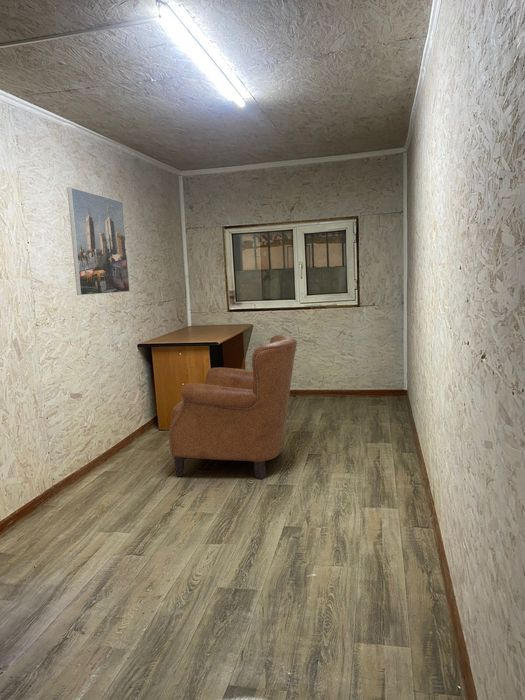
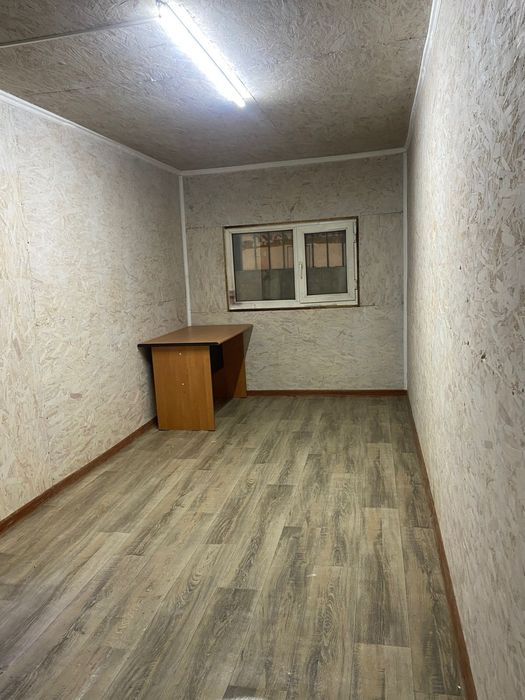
- chair (237, 400)
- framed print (101, 244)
